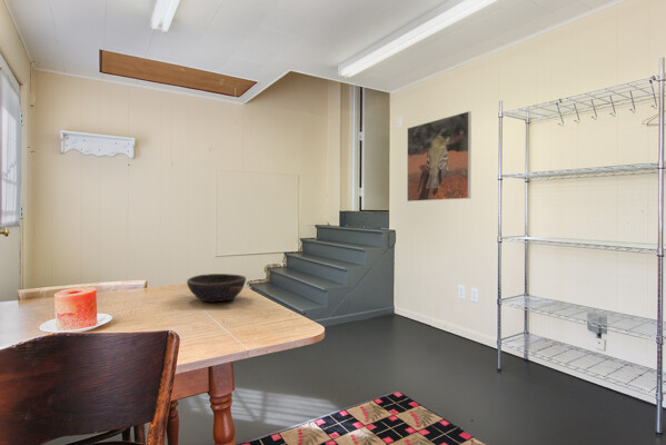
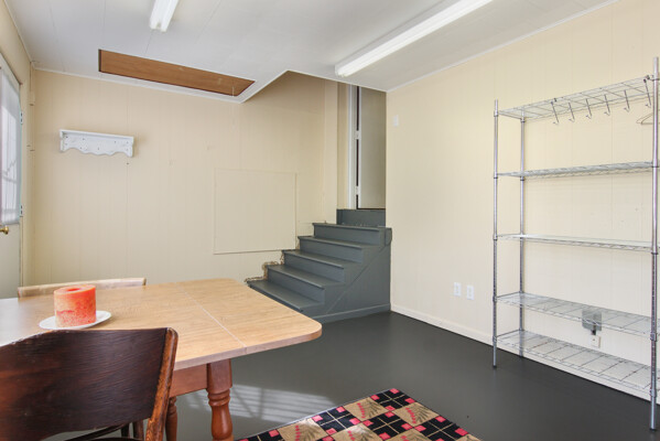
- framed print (436, 160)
- bowl (217, 288)
